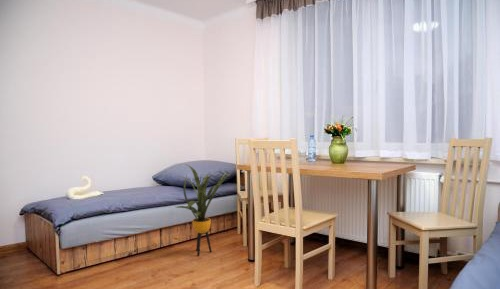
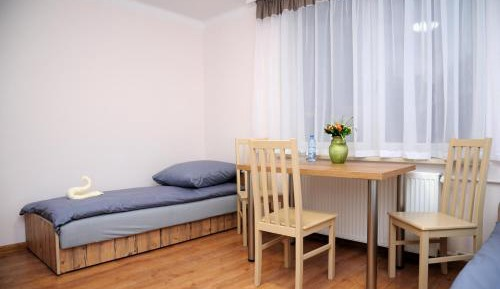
- house plant (202, 208)
